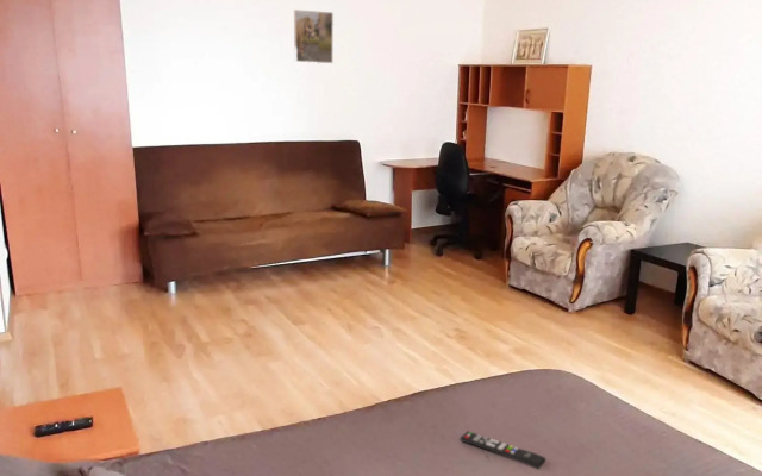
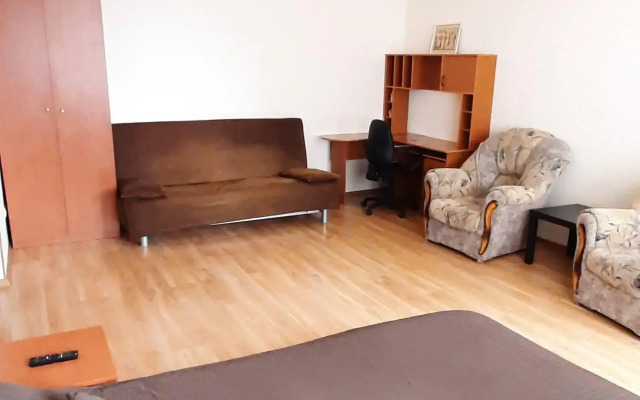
- remote control (501, 449)
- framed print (313, 37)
